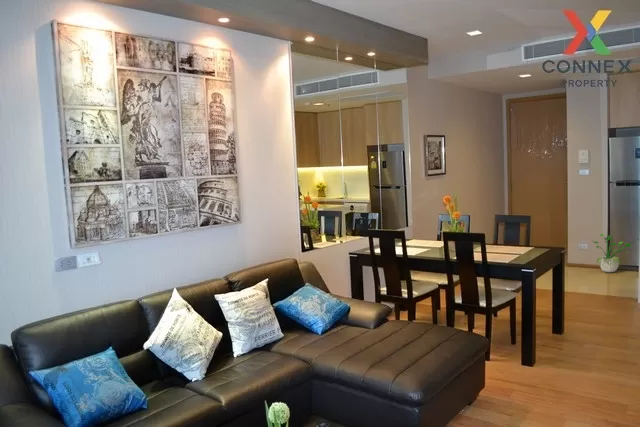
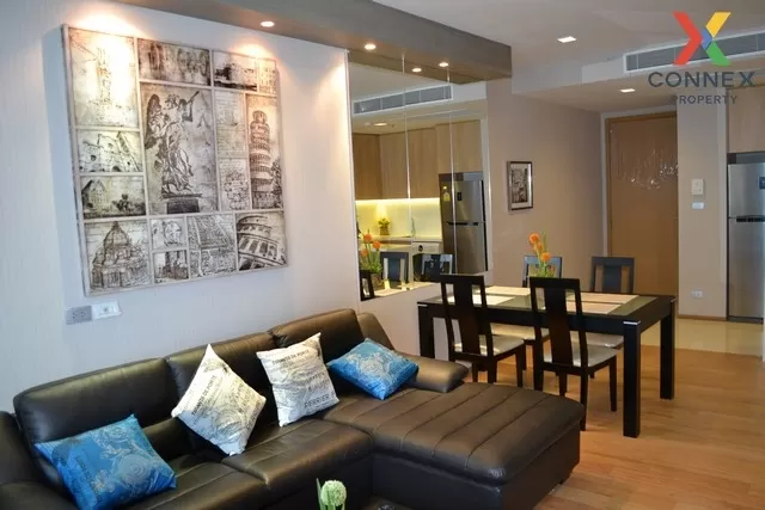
- potted plant (616, 249)
